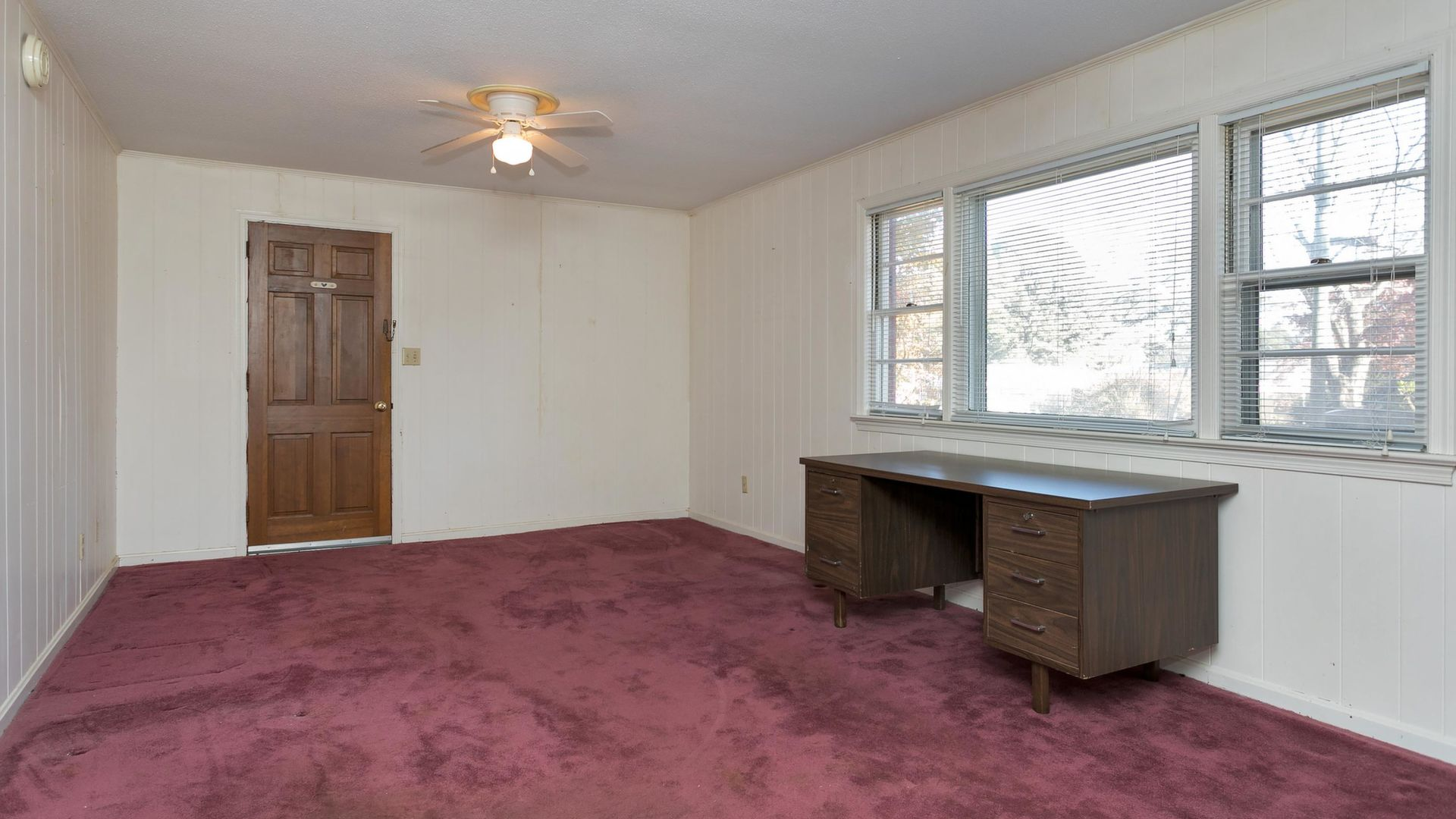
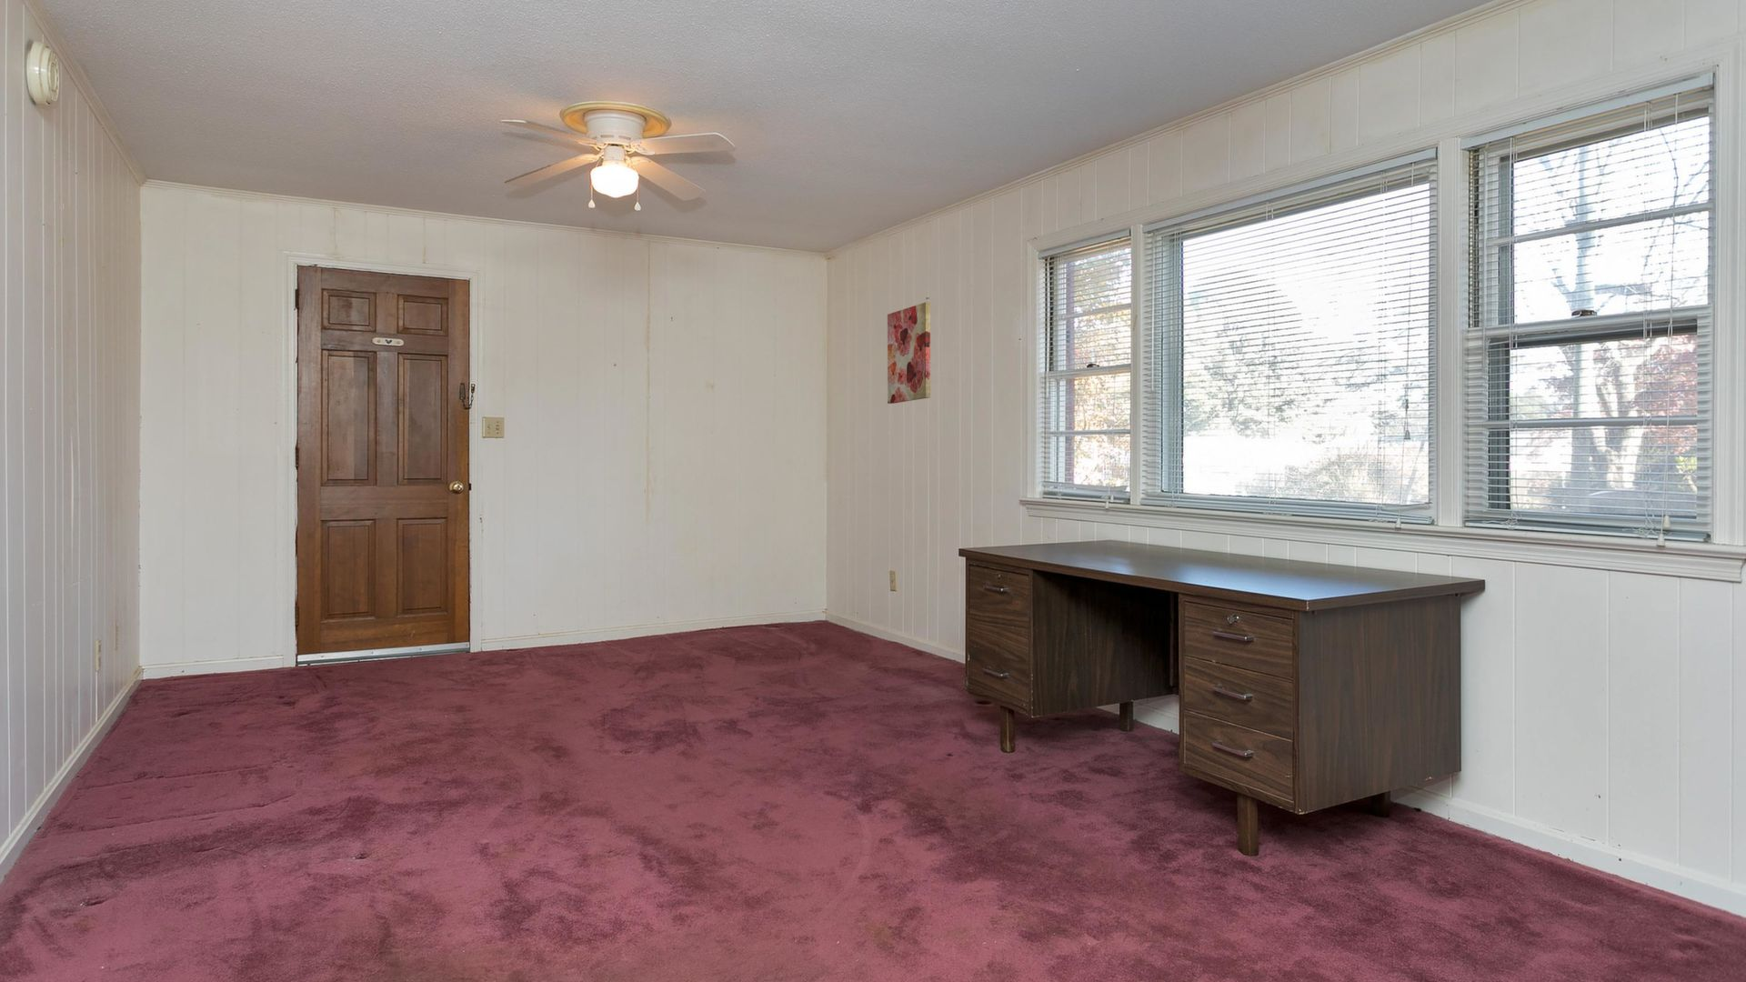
+ wall art (908, 355)
